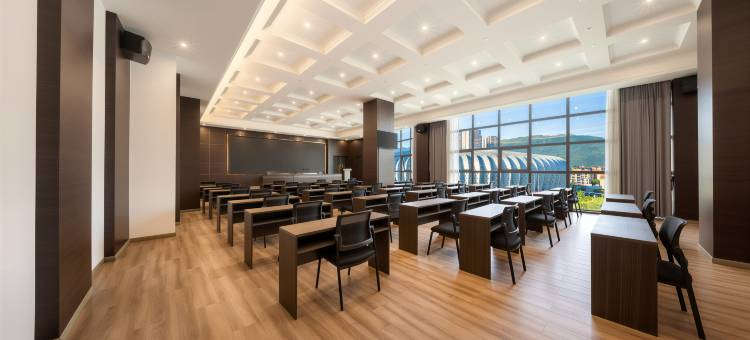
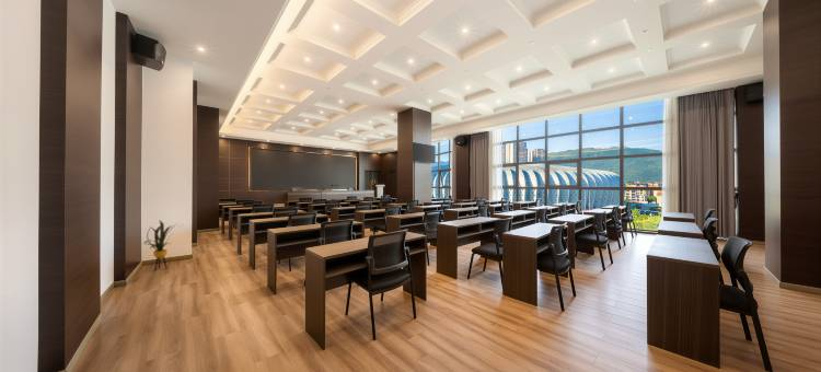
+ house plant (162, 244)
